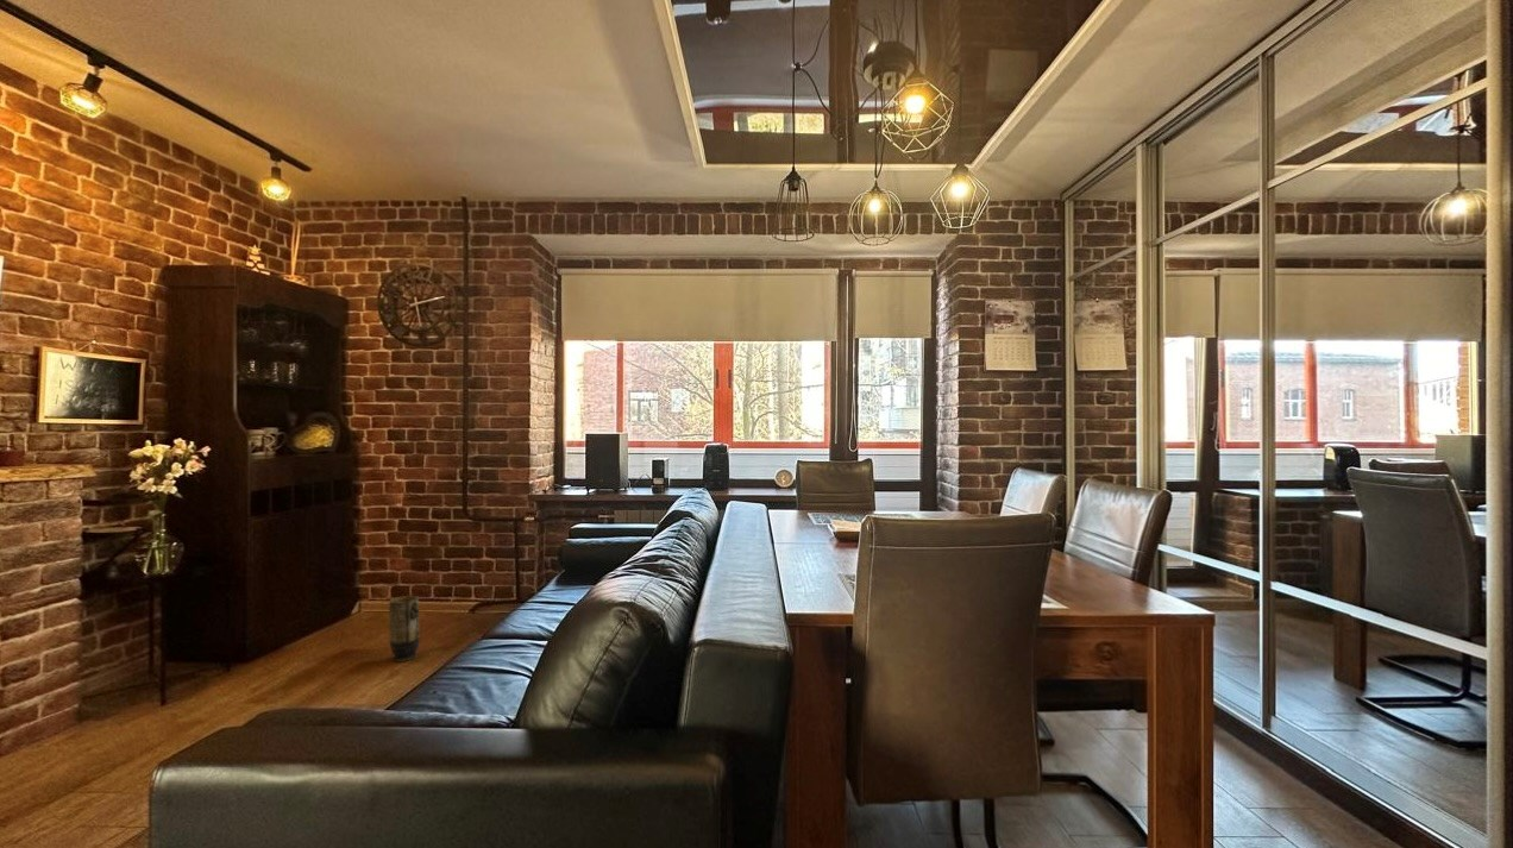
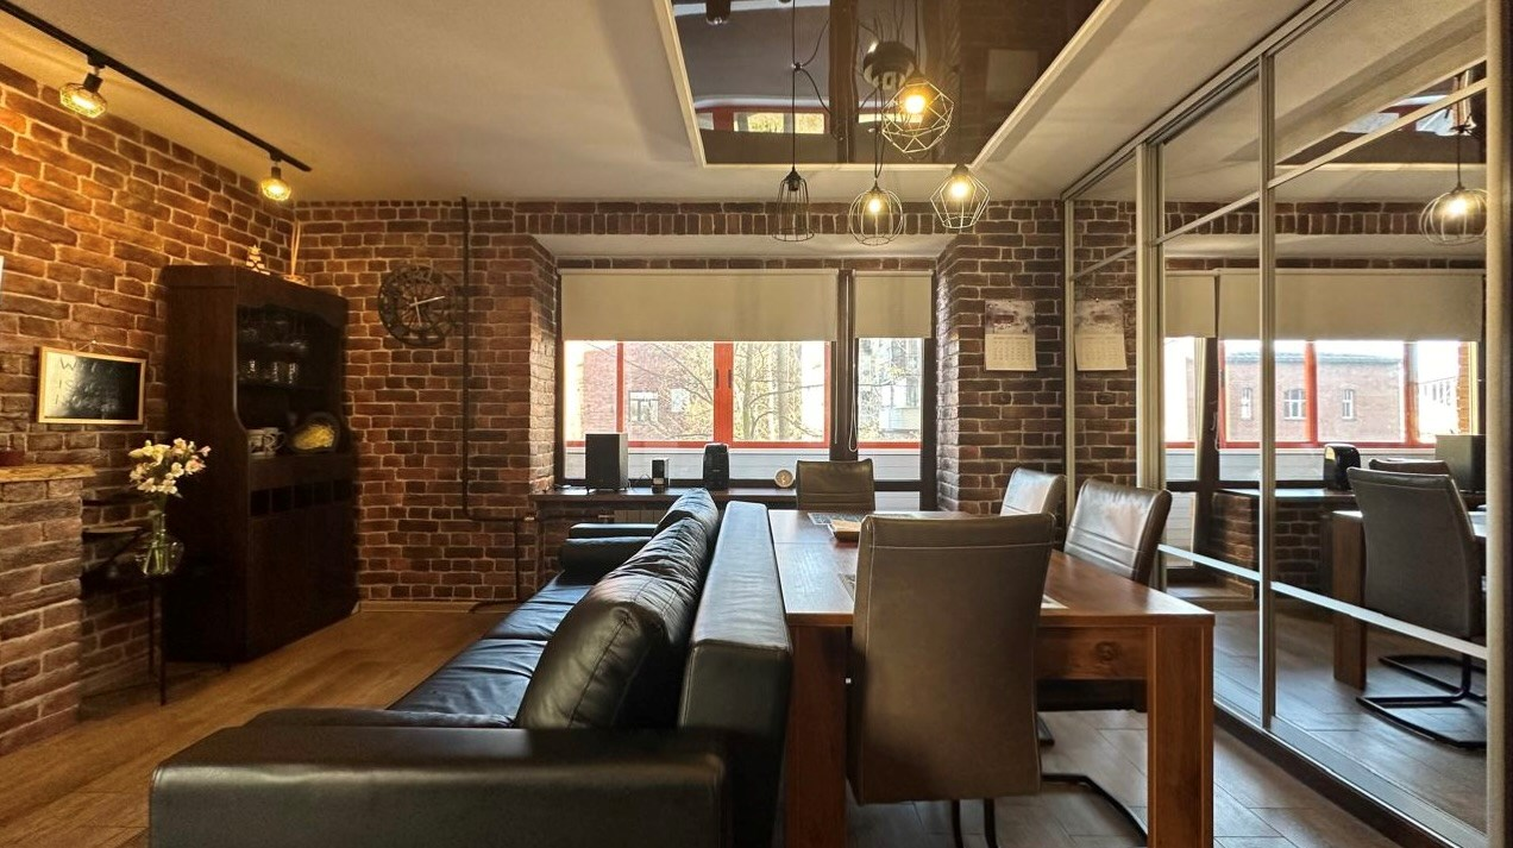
- vase (404, 628)
